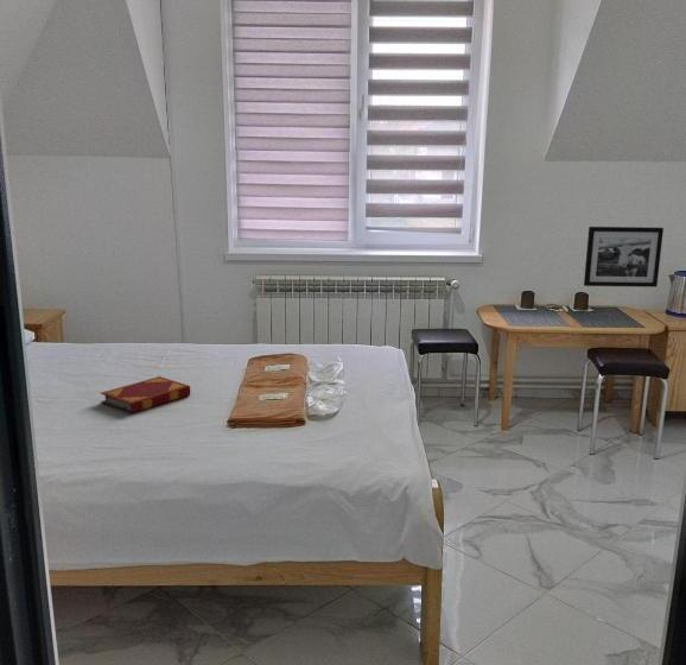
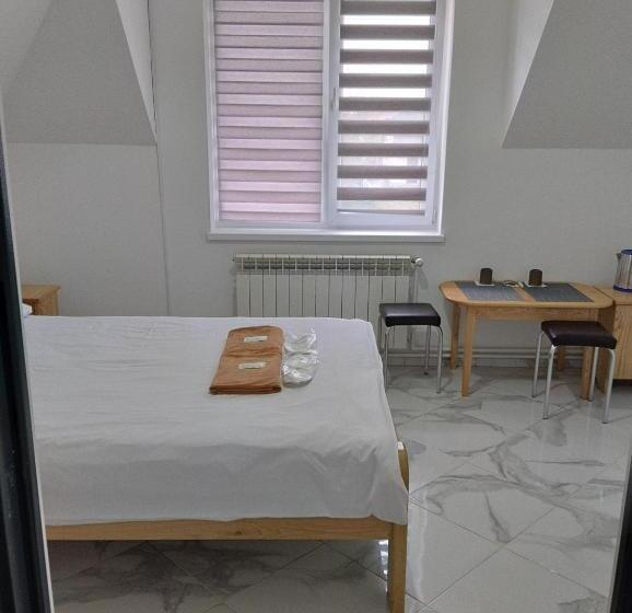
- hardback book (146, 393)
- picture frame (623, 256)
